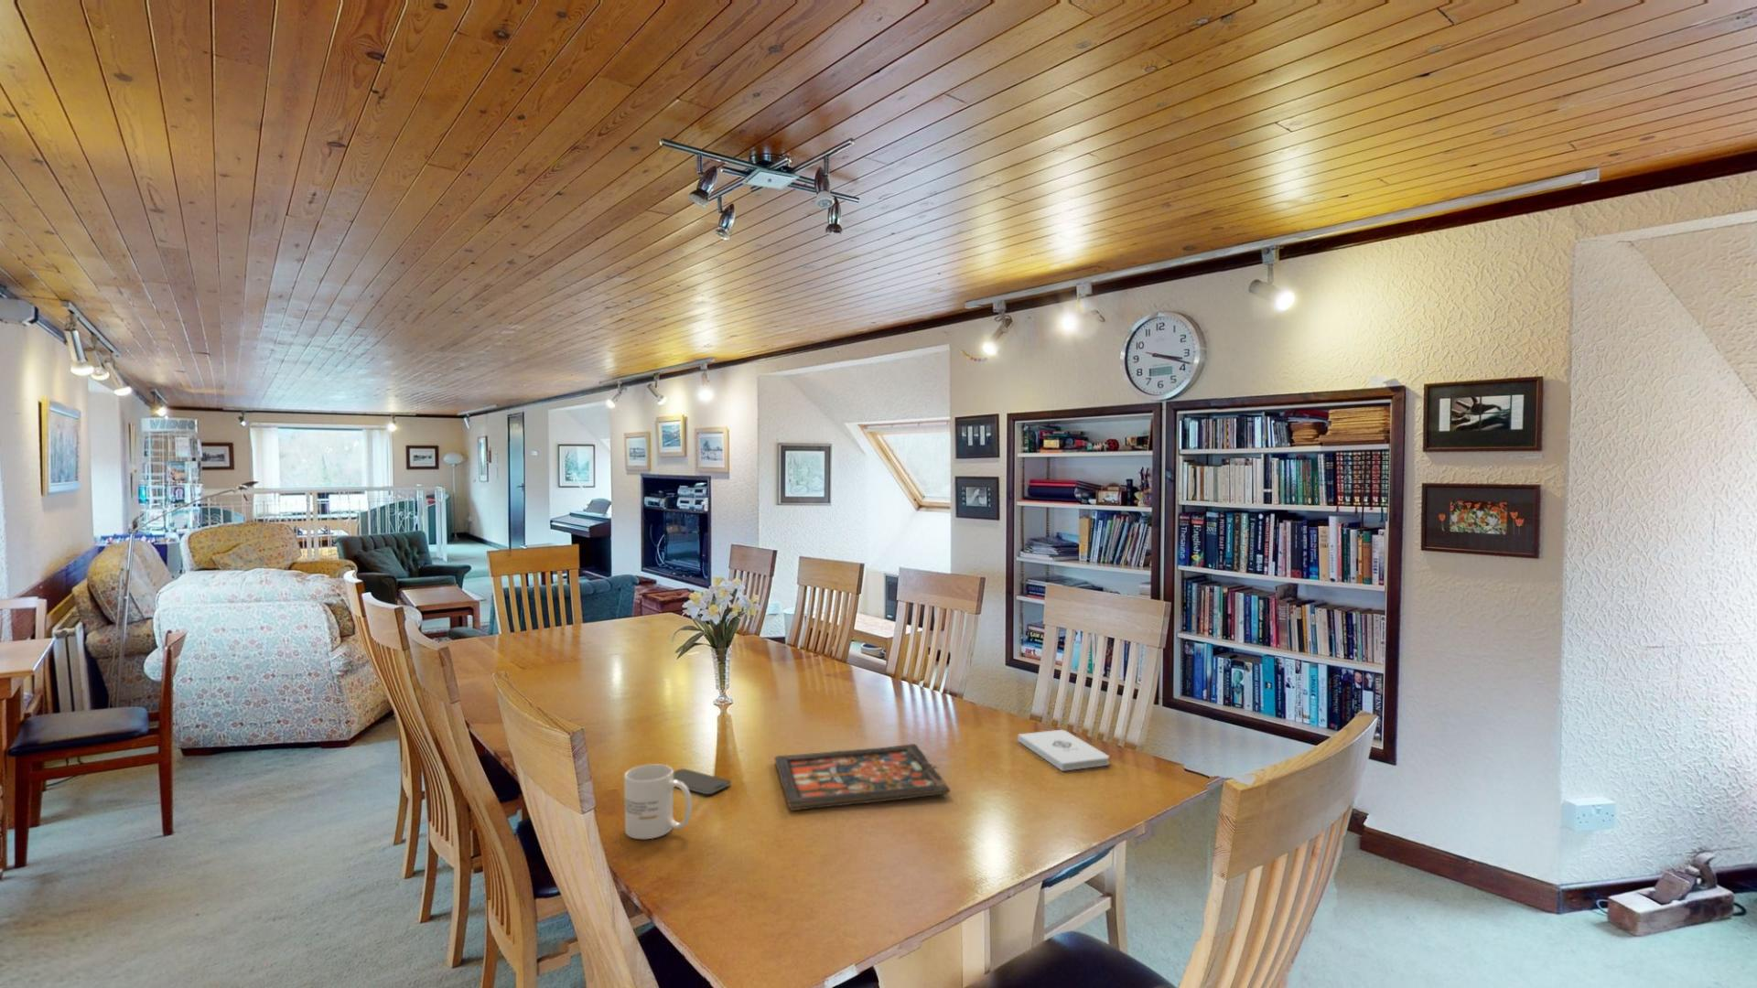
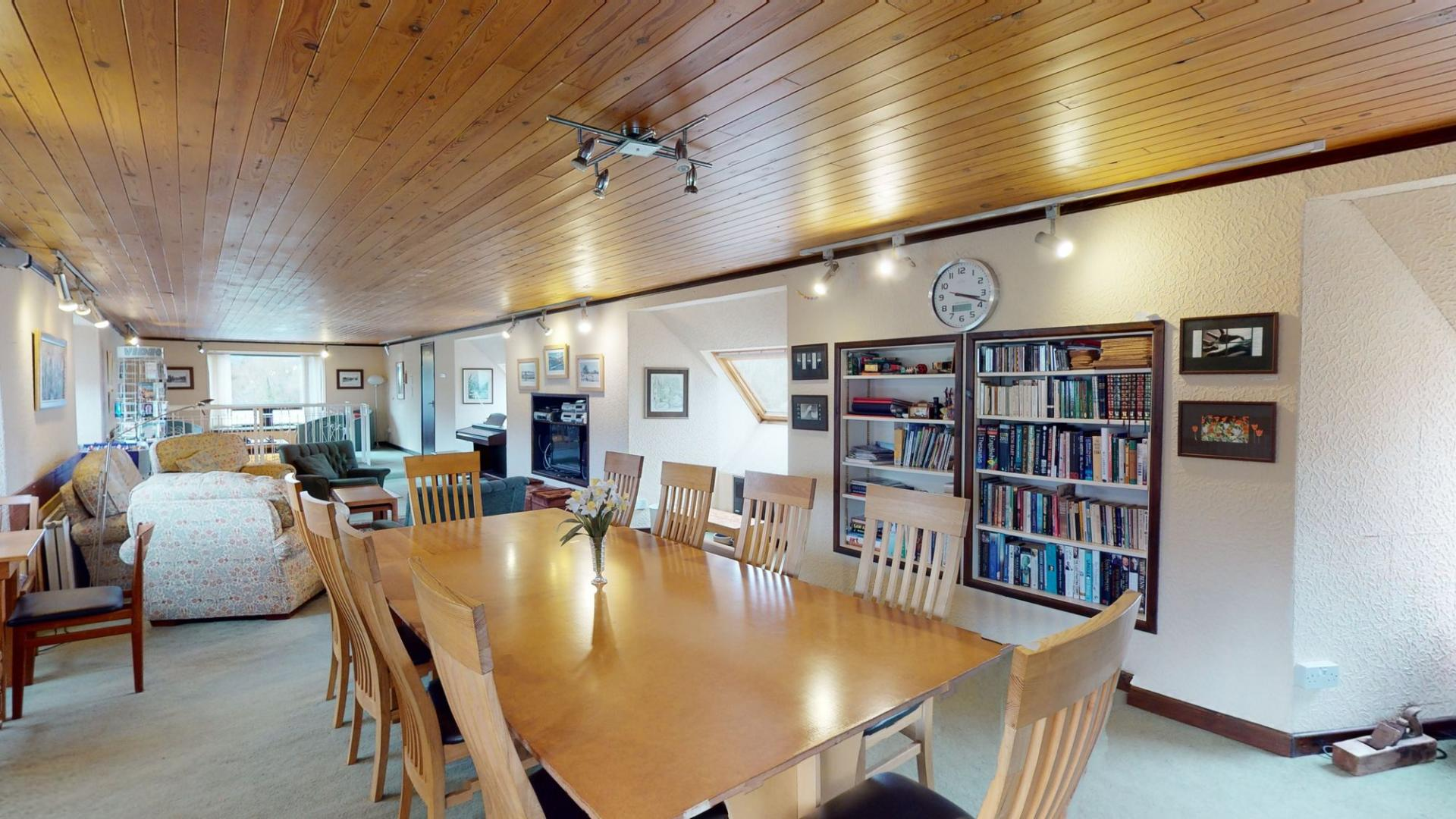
- mug (658, 800)
- board game (860, 774)
- notepad (1062, 748)
- smartphone (695, 781)
